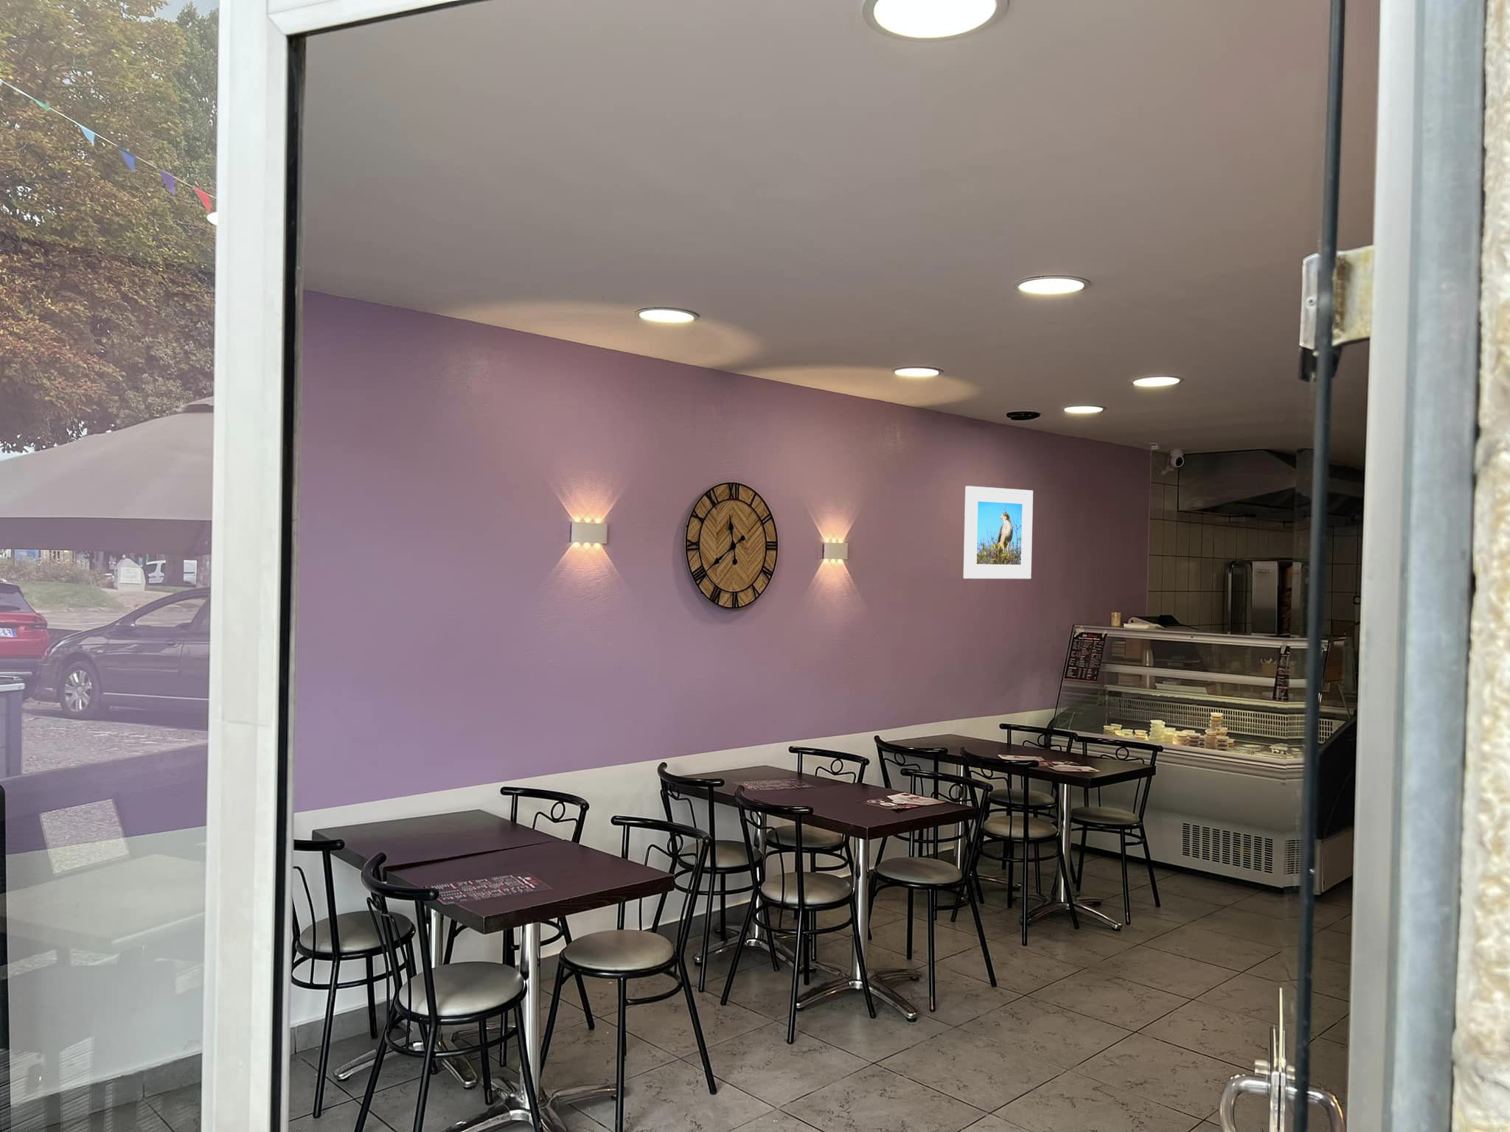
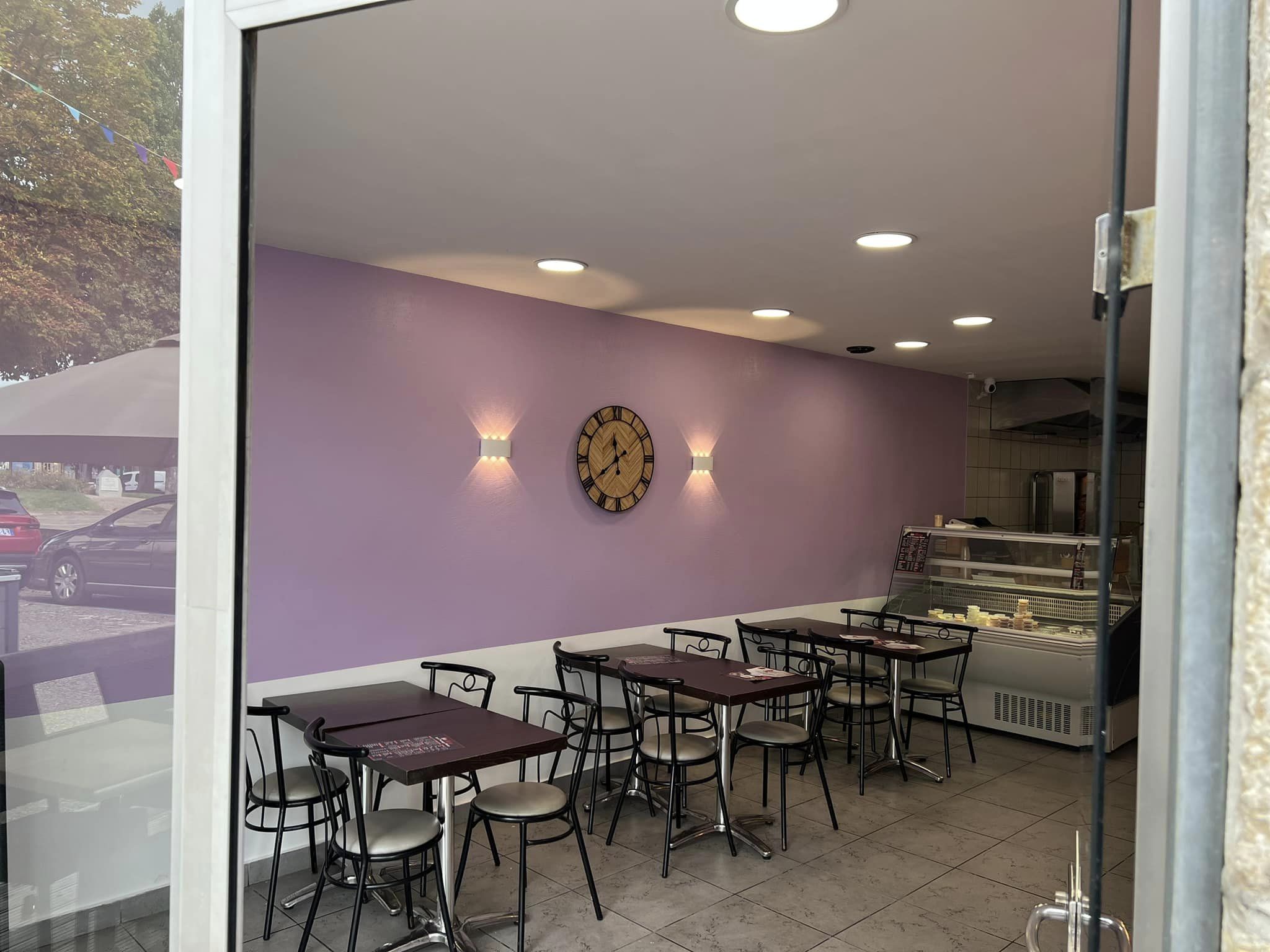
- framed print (999, 533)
